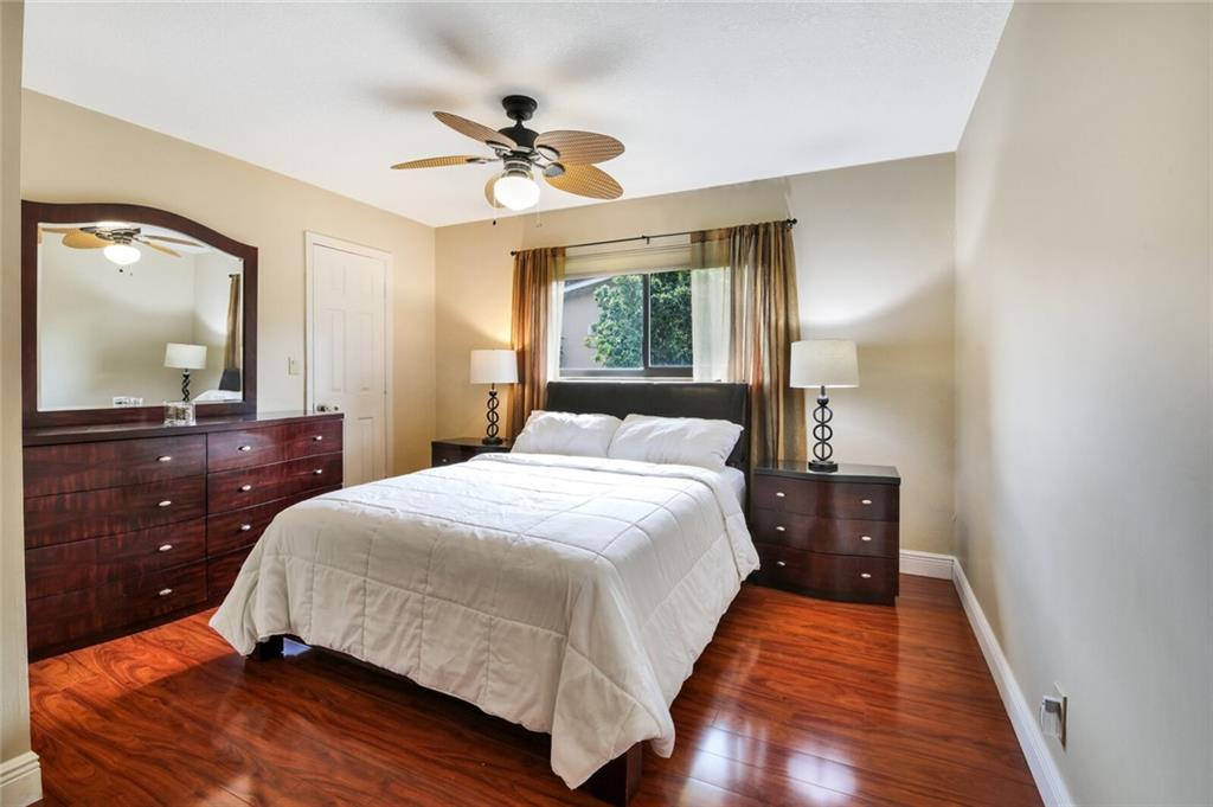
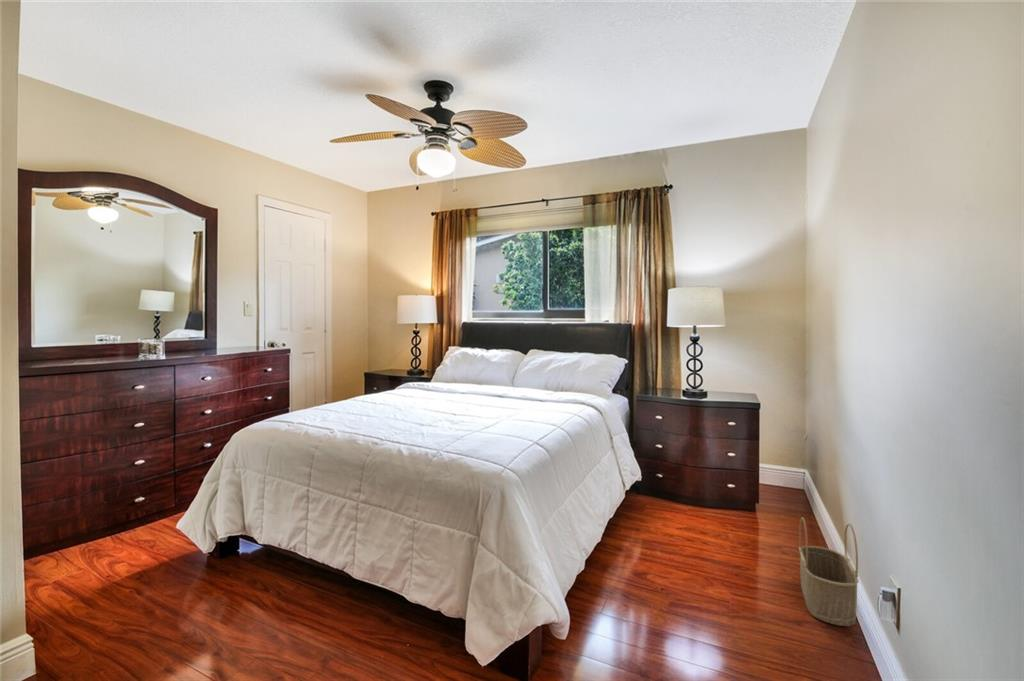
+ wicker basket (826, 562)
